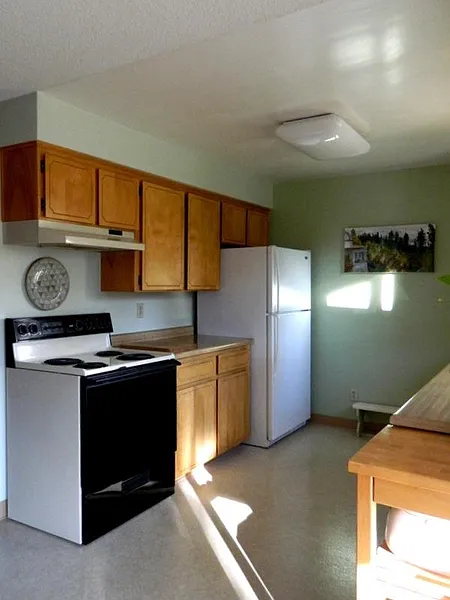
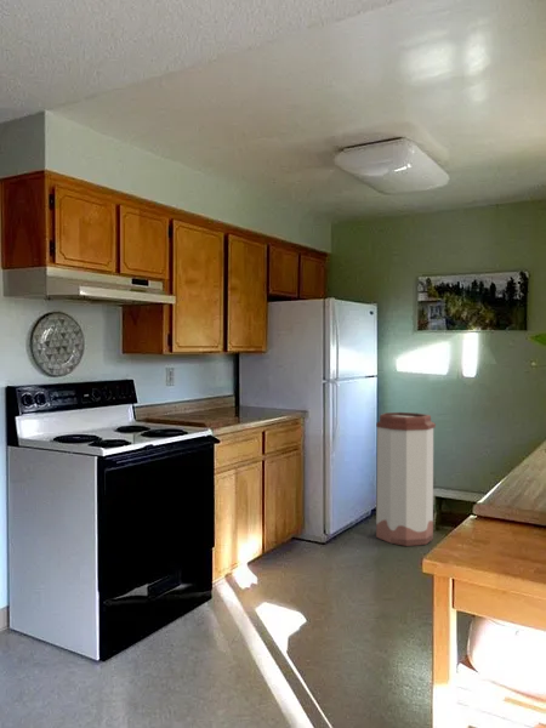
+ trash can (404, 476)
